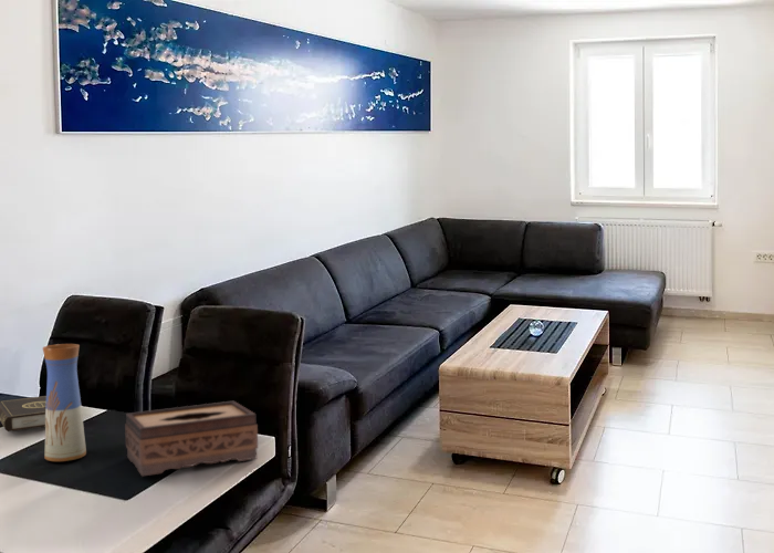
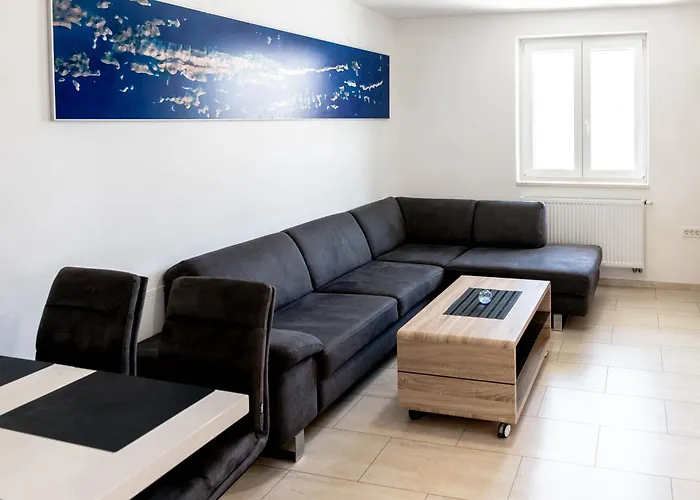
- tissue box (190, 436)
- book (36, 411)
- vase (63, 401)
